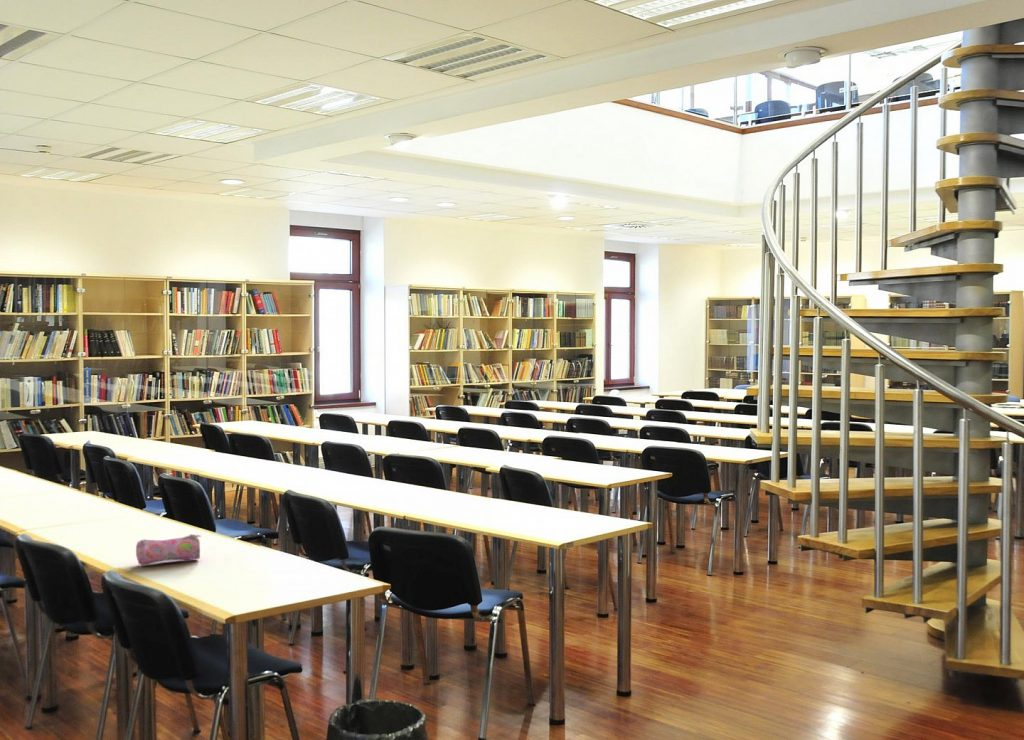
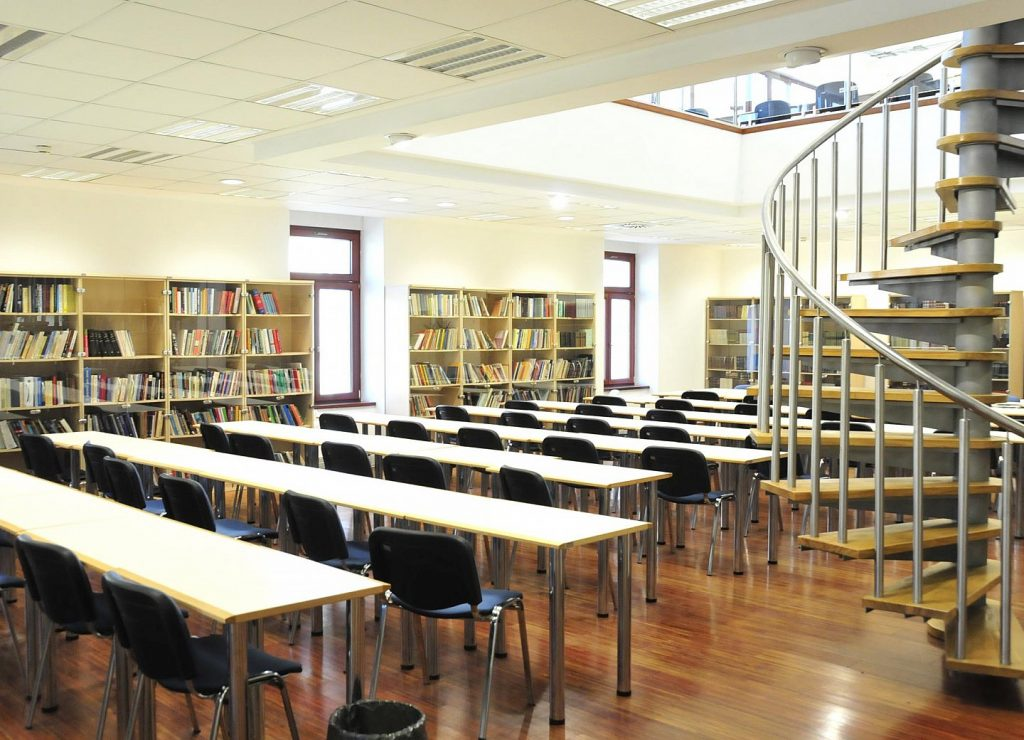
- pencil case (169, 549)
